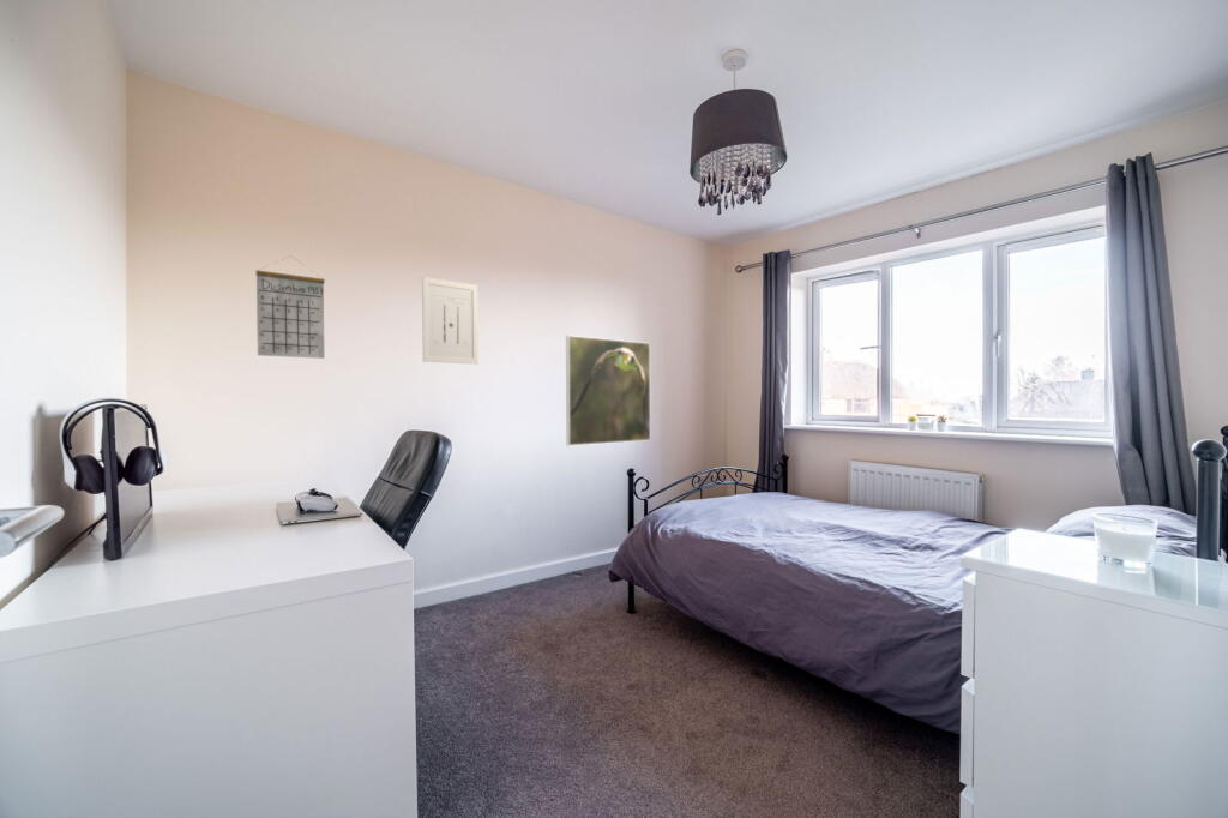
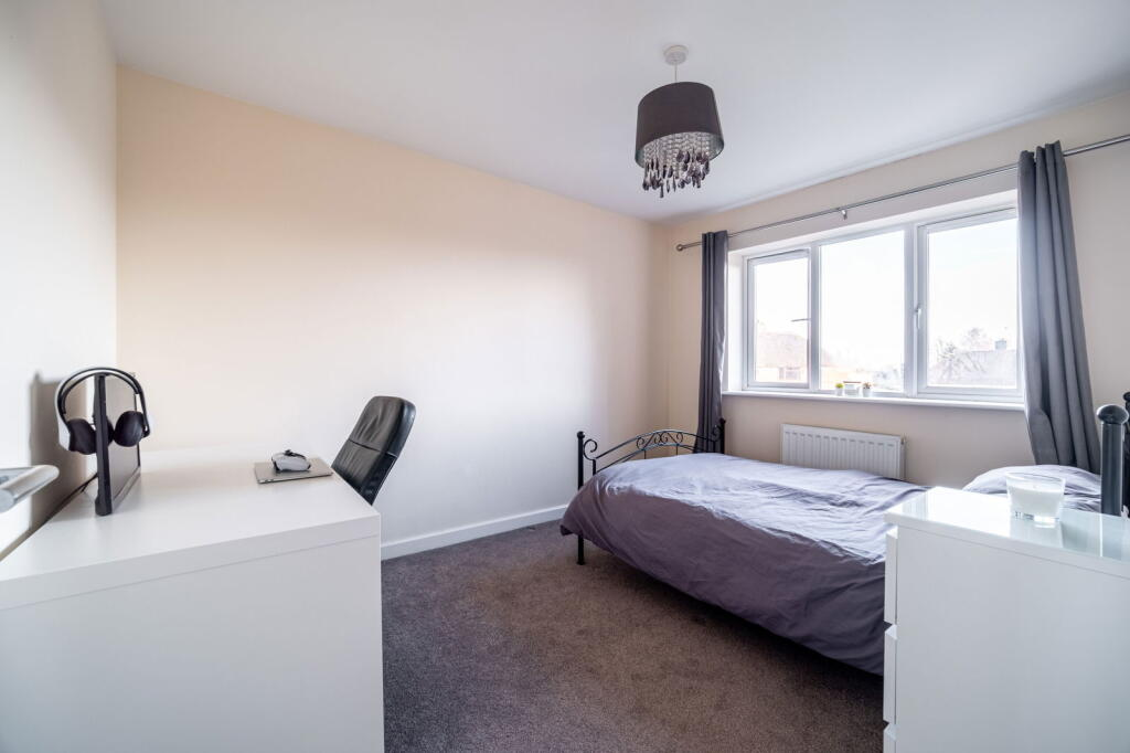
- calendar (291, 306)
- wall art (451, 321)
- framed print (610, 391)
